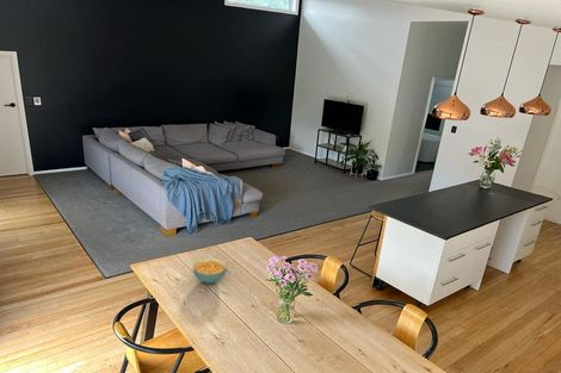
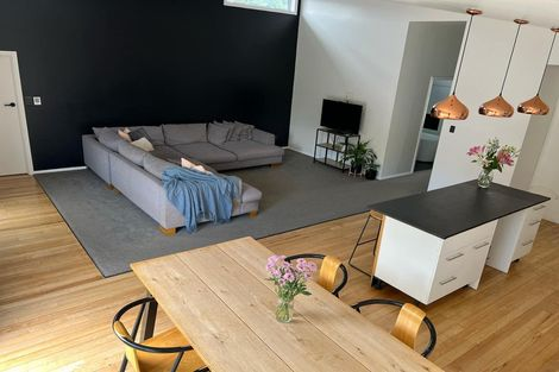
- cereal bowl (209, 273)
